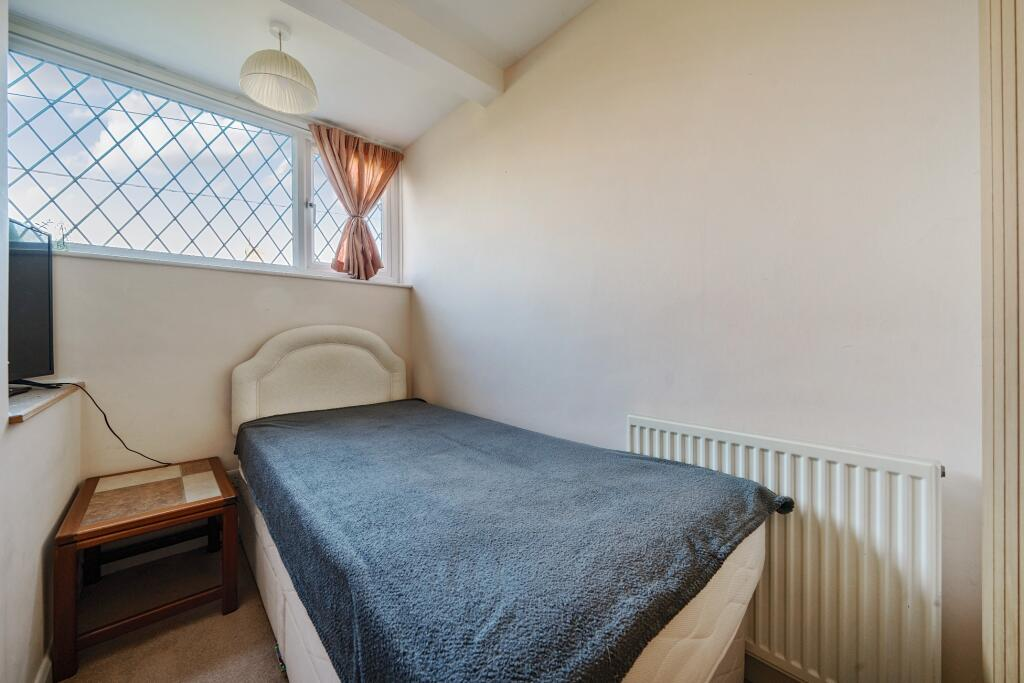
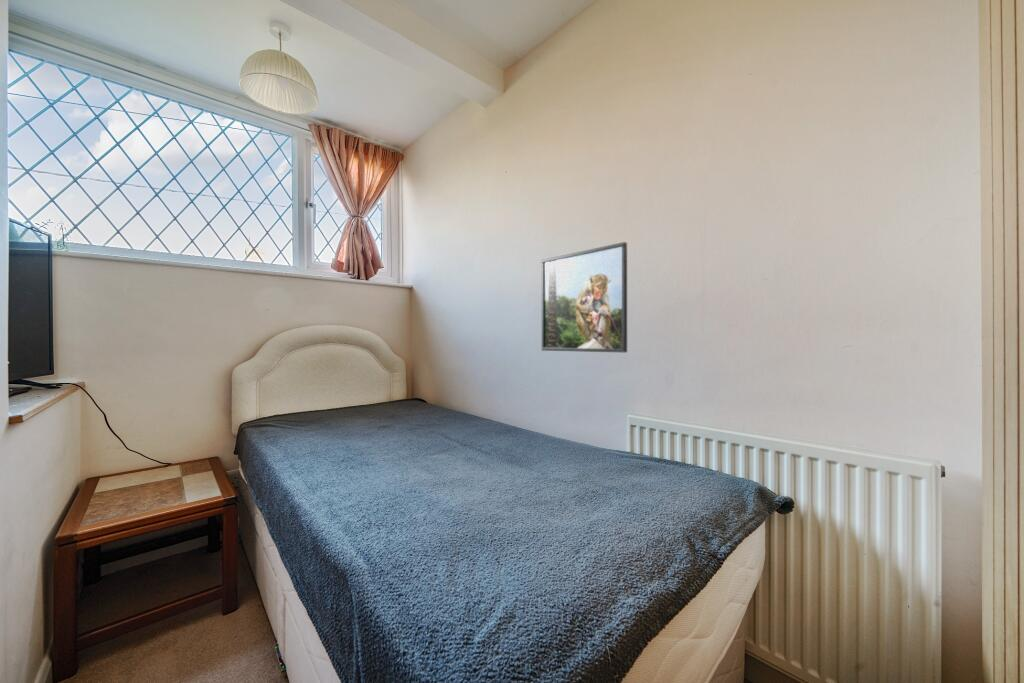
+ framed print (580, 301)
